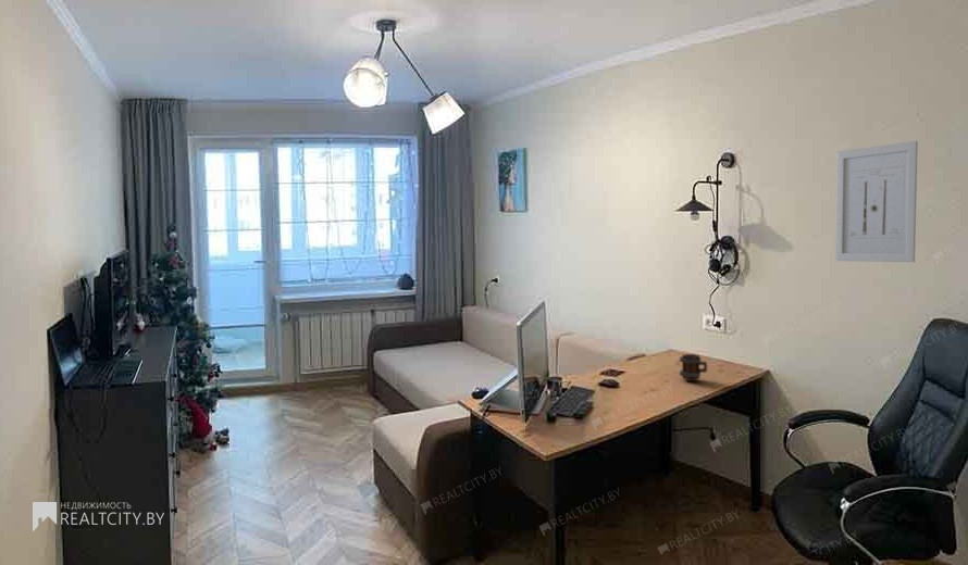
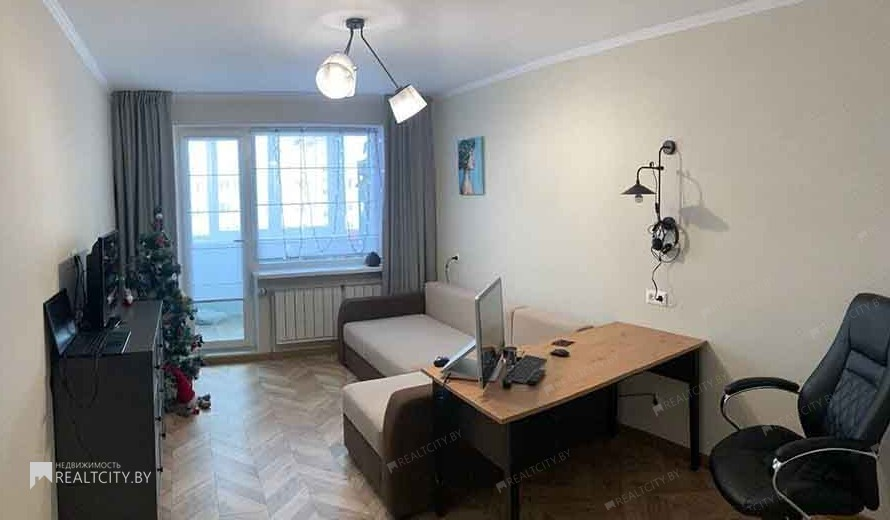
- wall art (873, 204)
- mug (693, 367)
